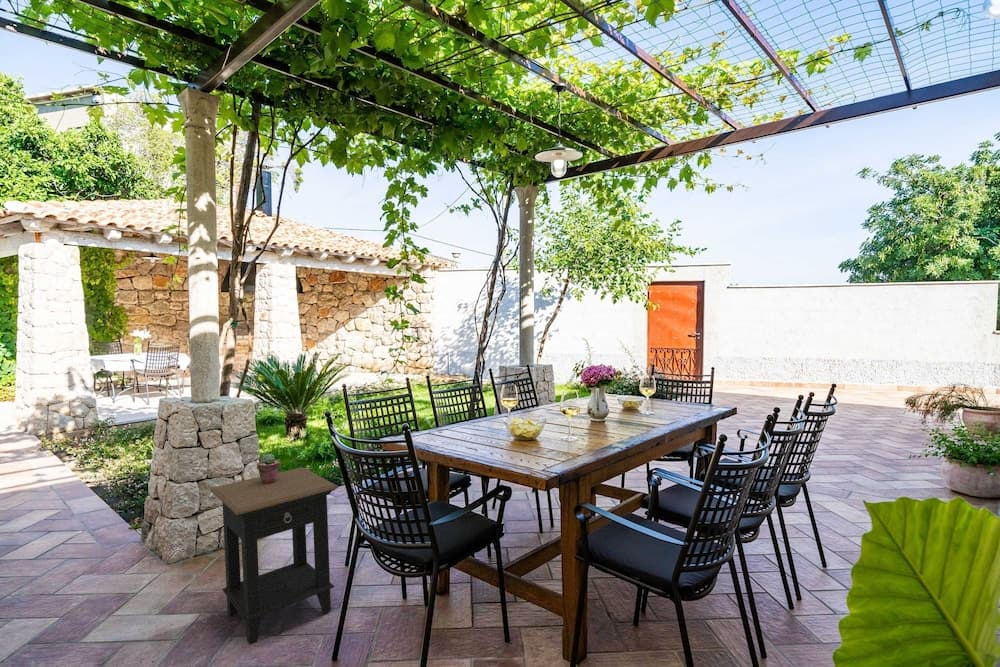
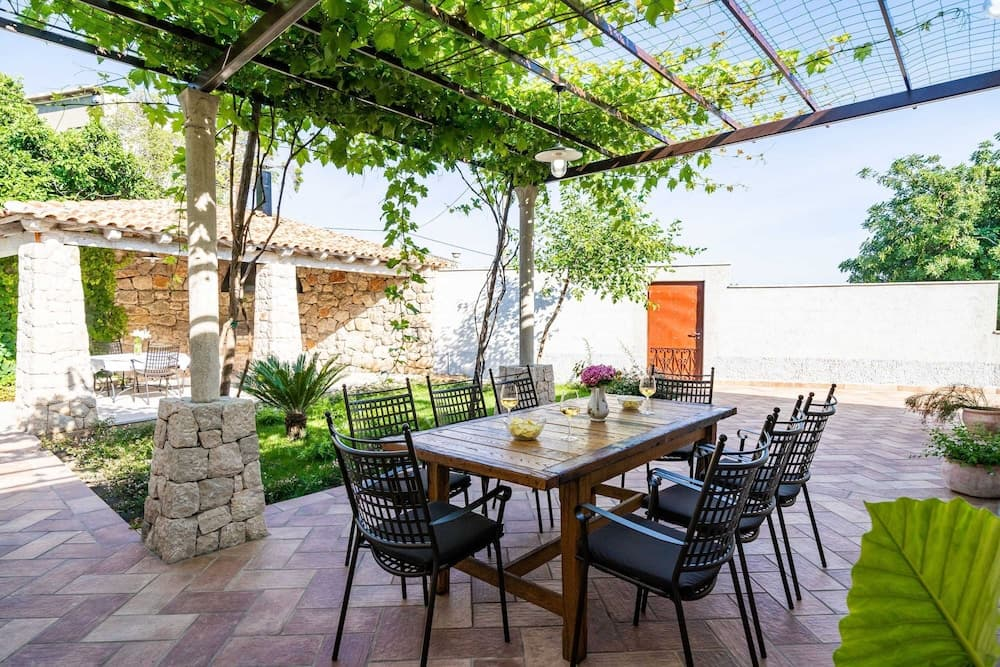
- side table (273, 534)
- potted succulent (268, 467)
